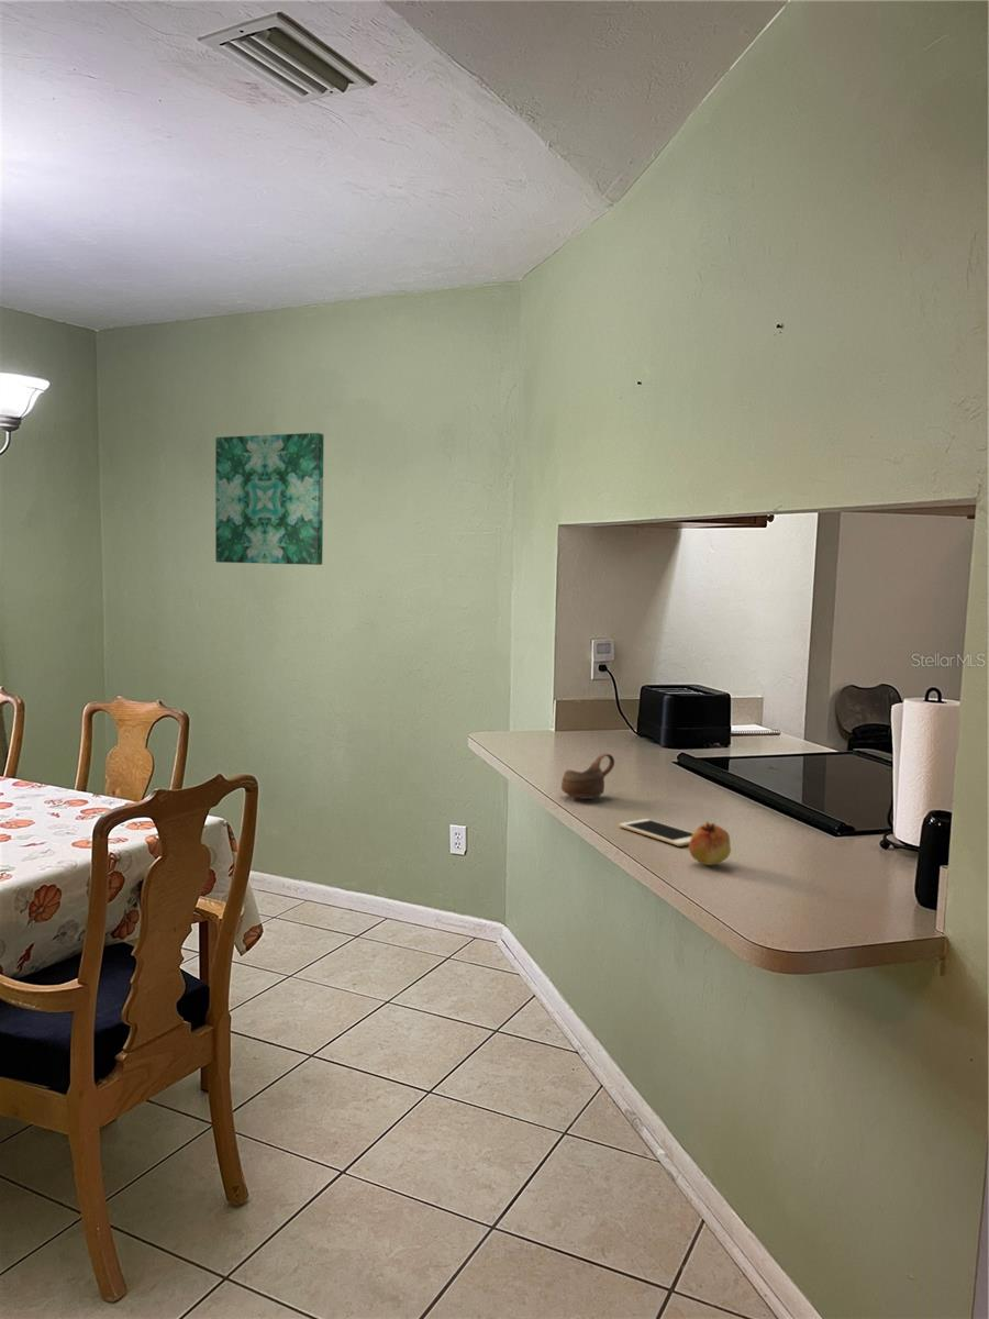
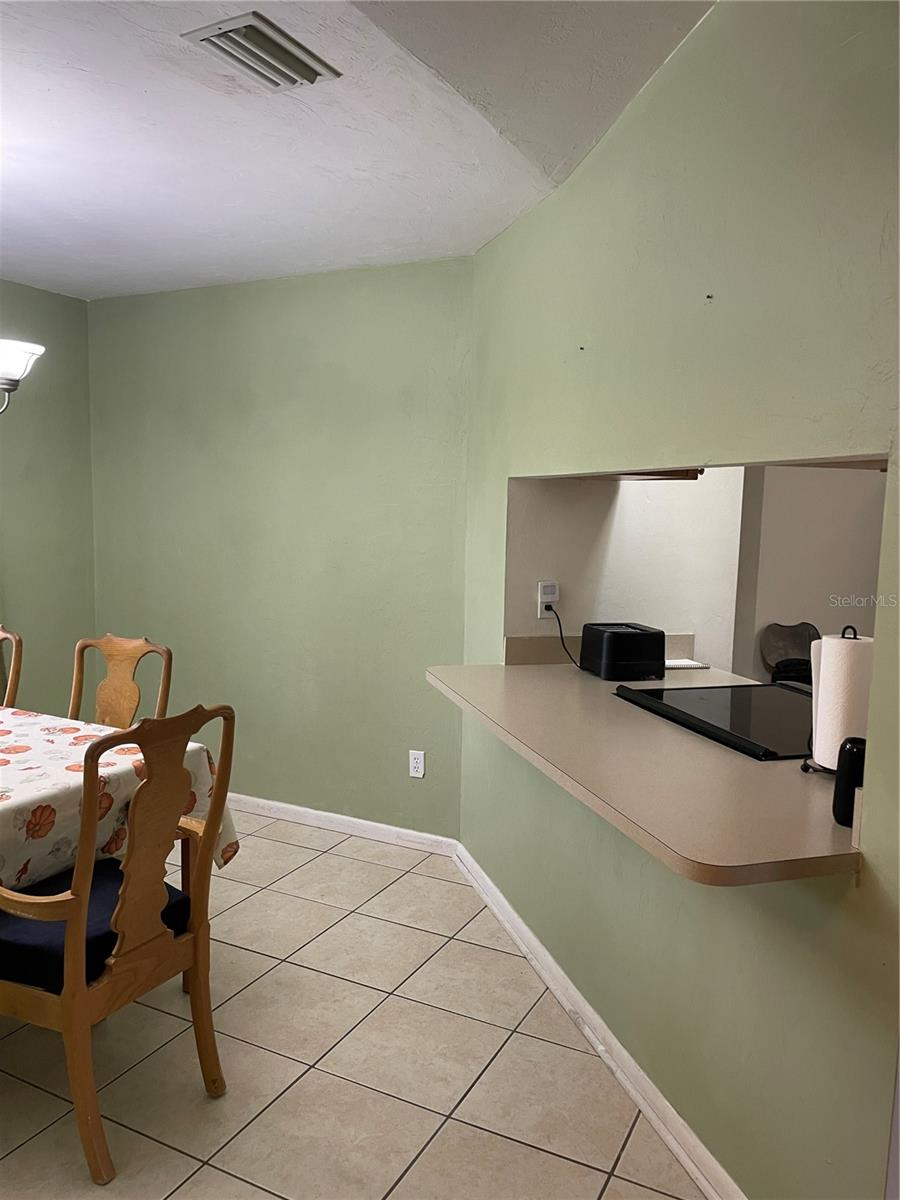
- wall art (268, 499)
- fruit (710, 841)
- cup (589, 776)
- cell phone (662, 831)
